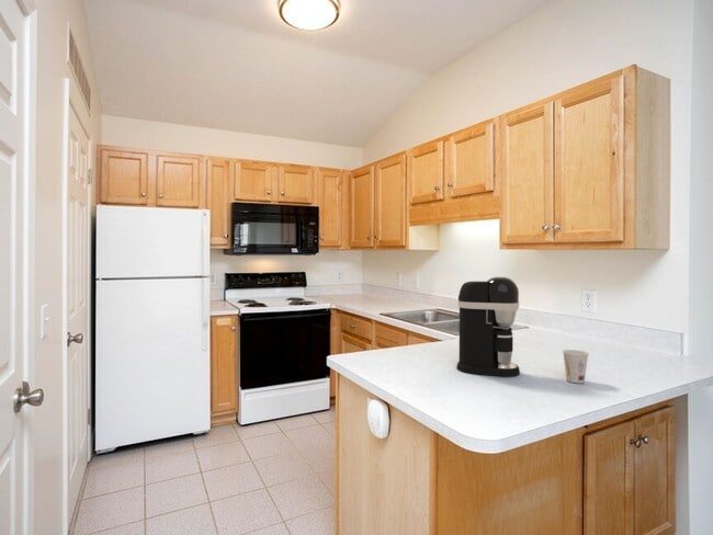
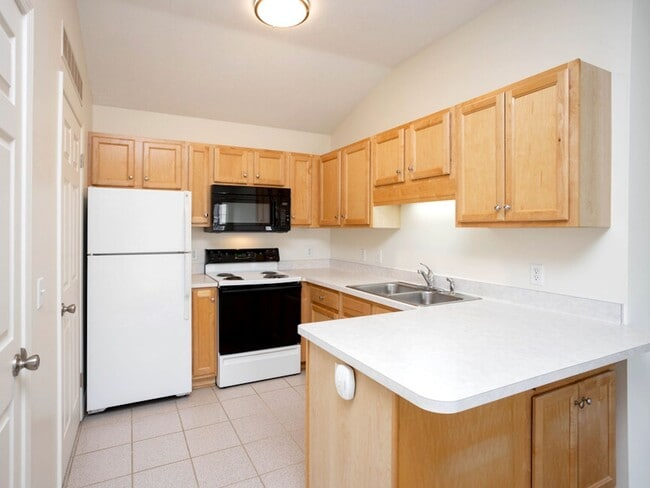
- cup (575, 366)
- coffee maker (487, 323)
